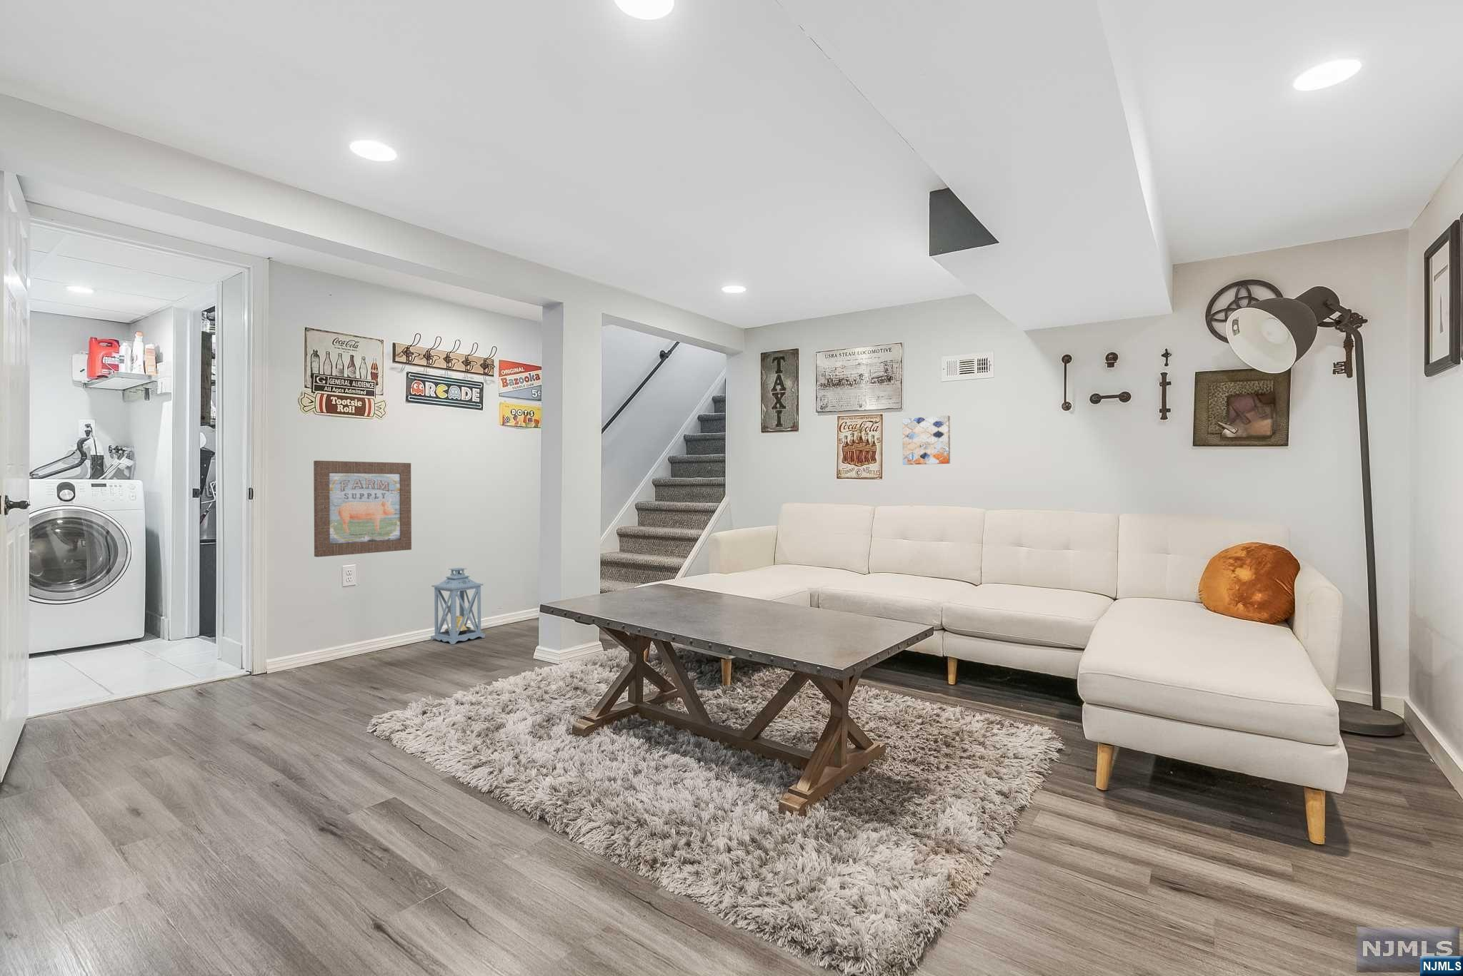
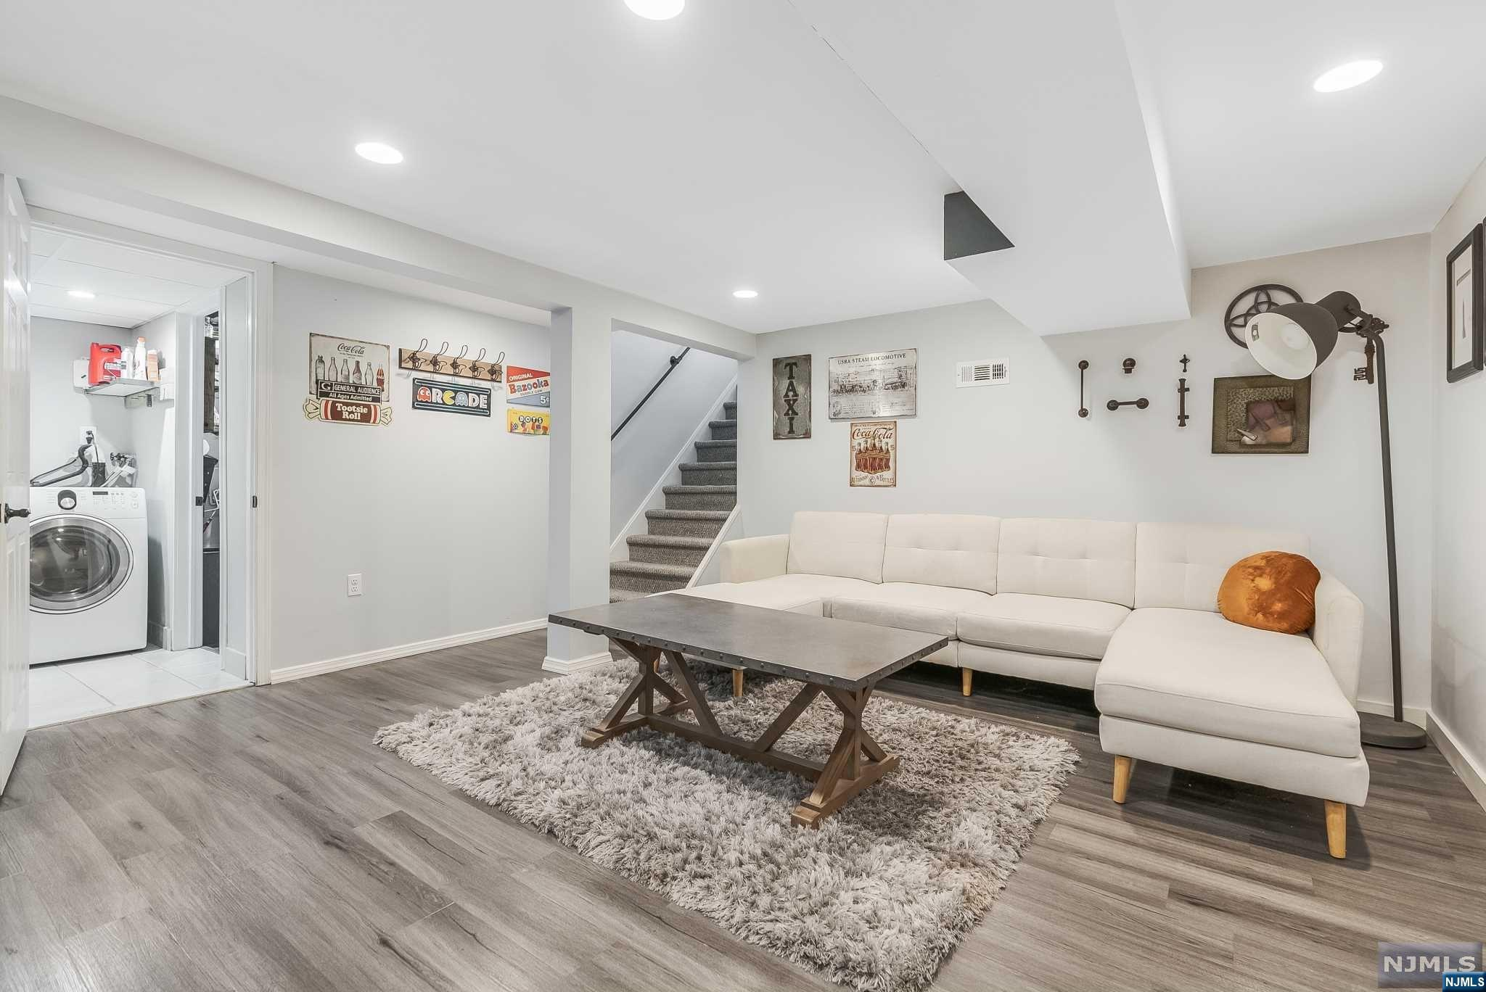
- lantern (456, 603)
- wall art (365, 508)
- wall art (926, 440)
